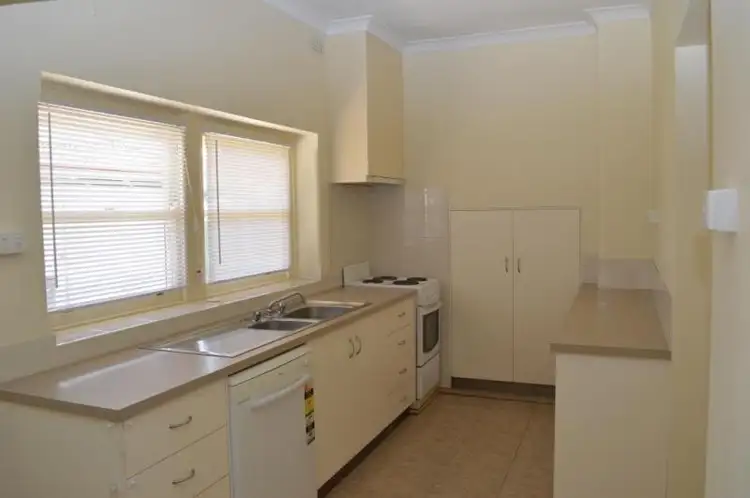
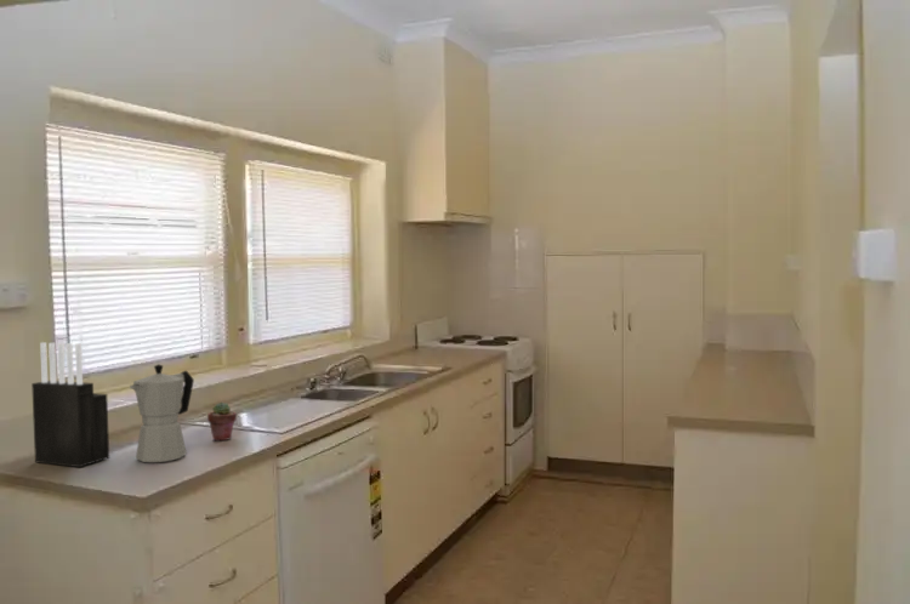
+ potted succulent (222, 420)
+ moka pot (164, 410)
+ knife block (73, 400)
